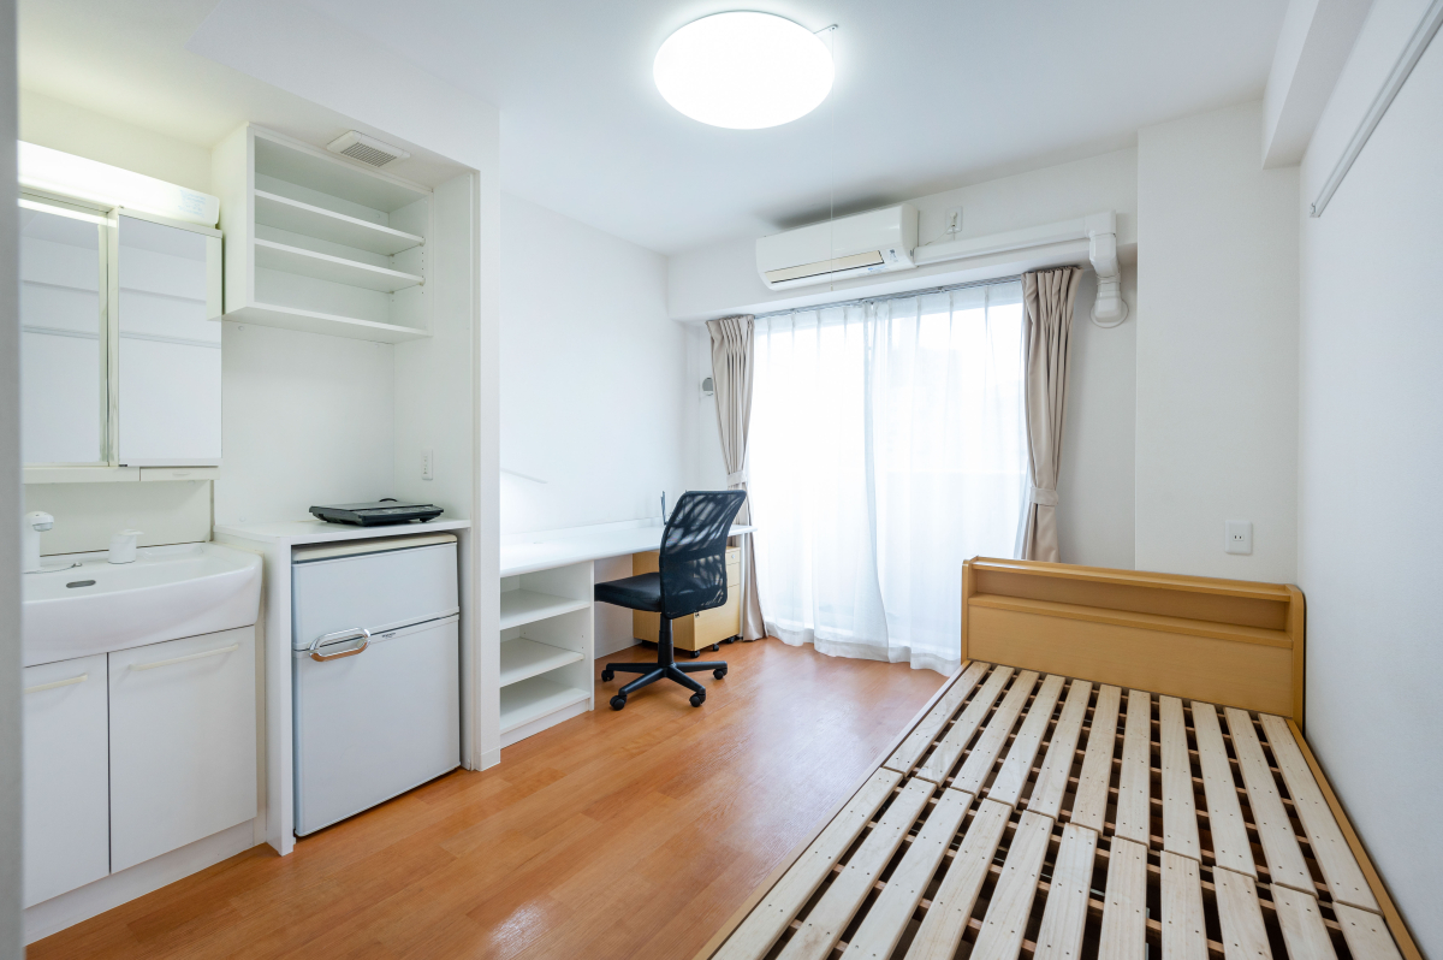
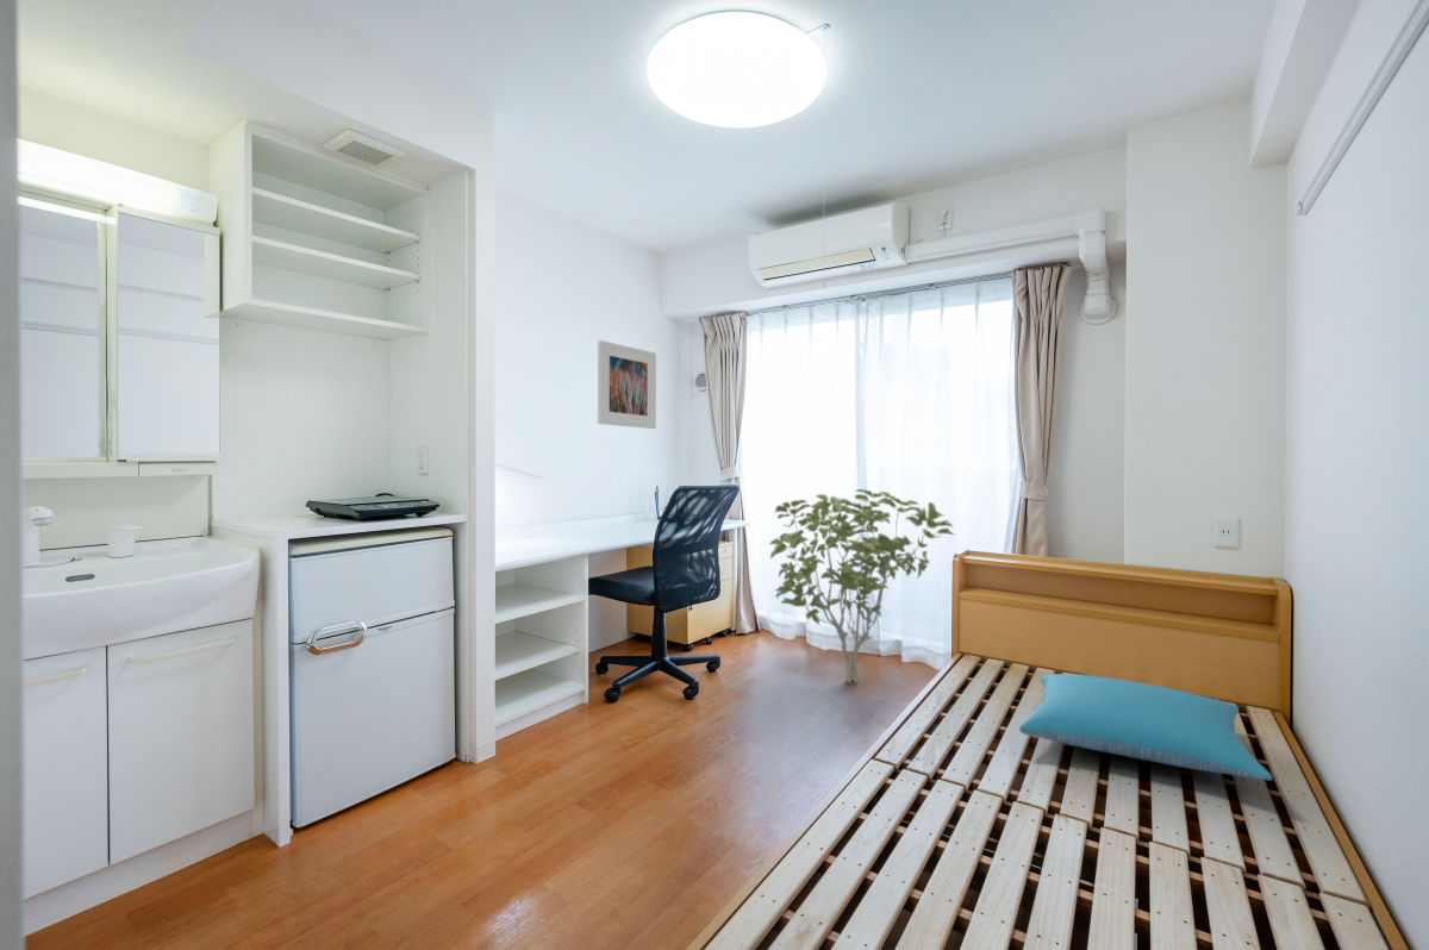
+ pillow (1132, 717)
+ shrub (855, 585)
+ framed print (628, 386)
